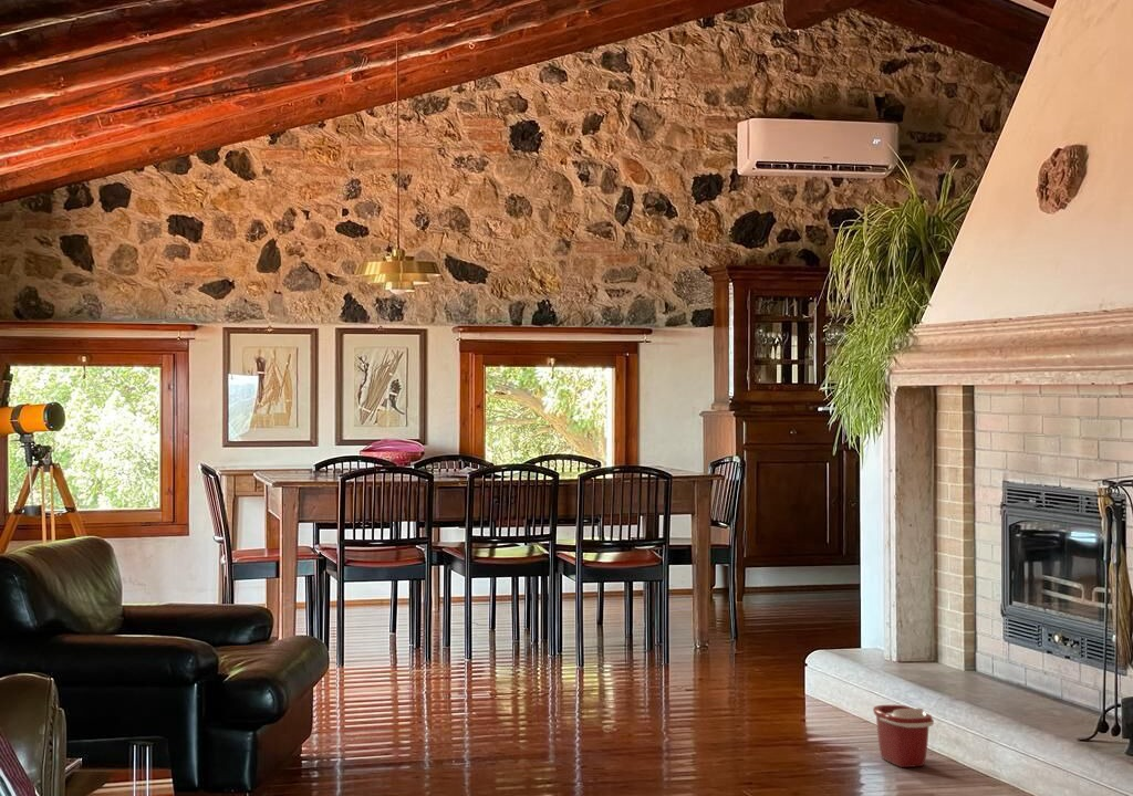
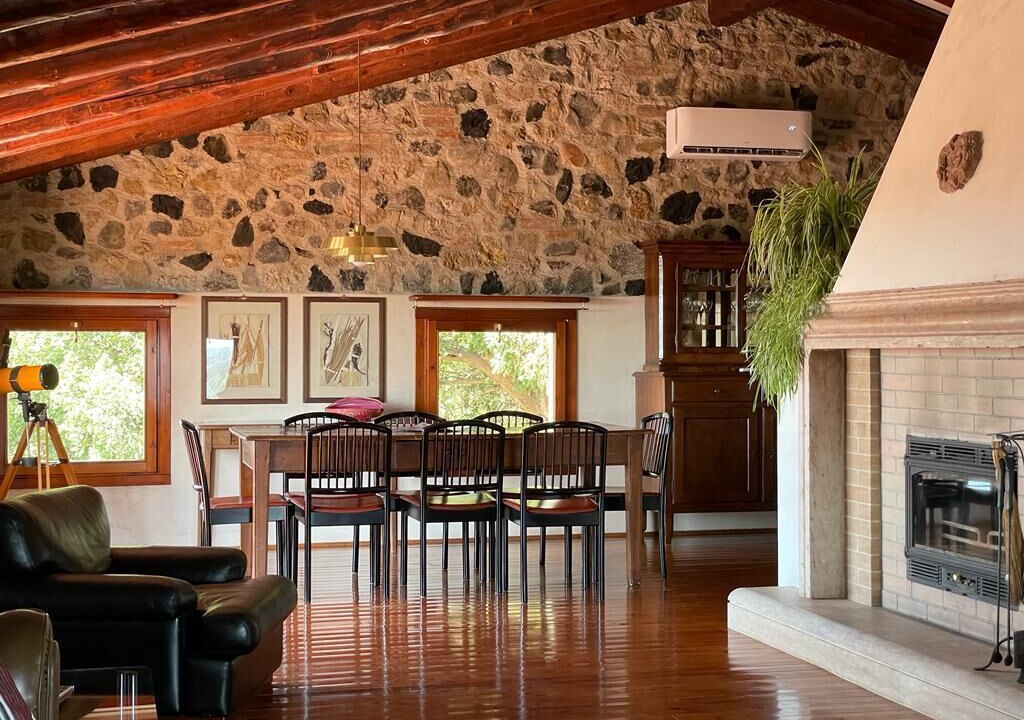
- bucket (901, 732)
